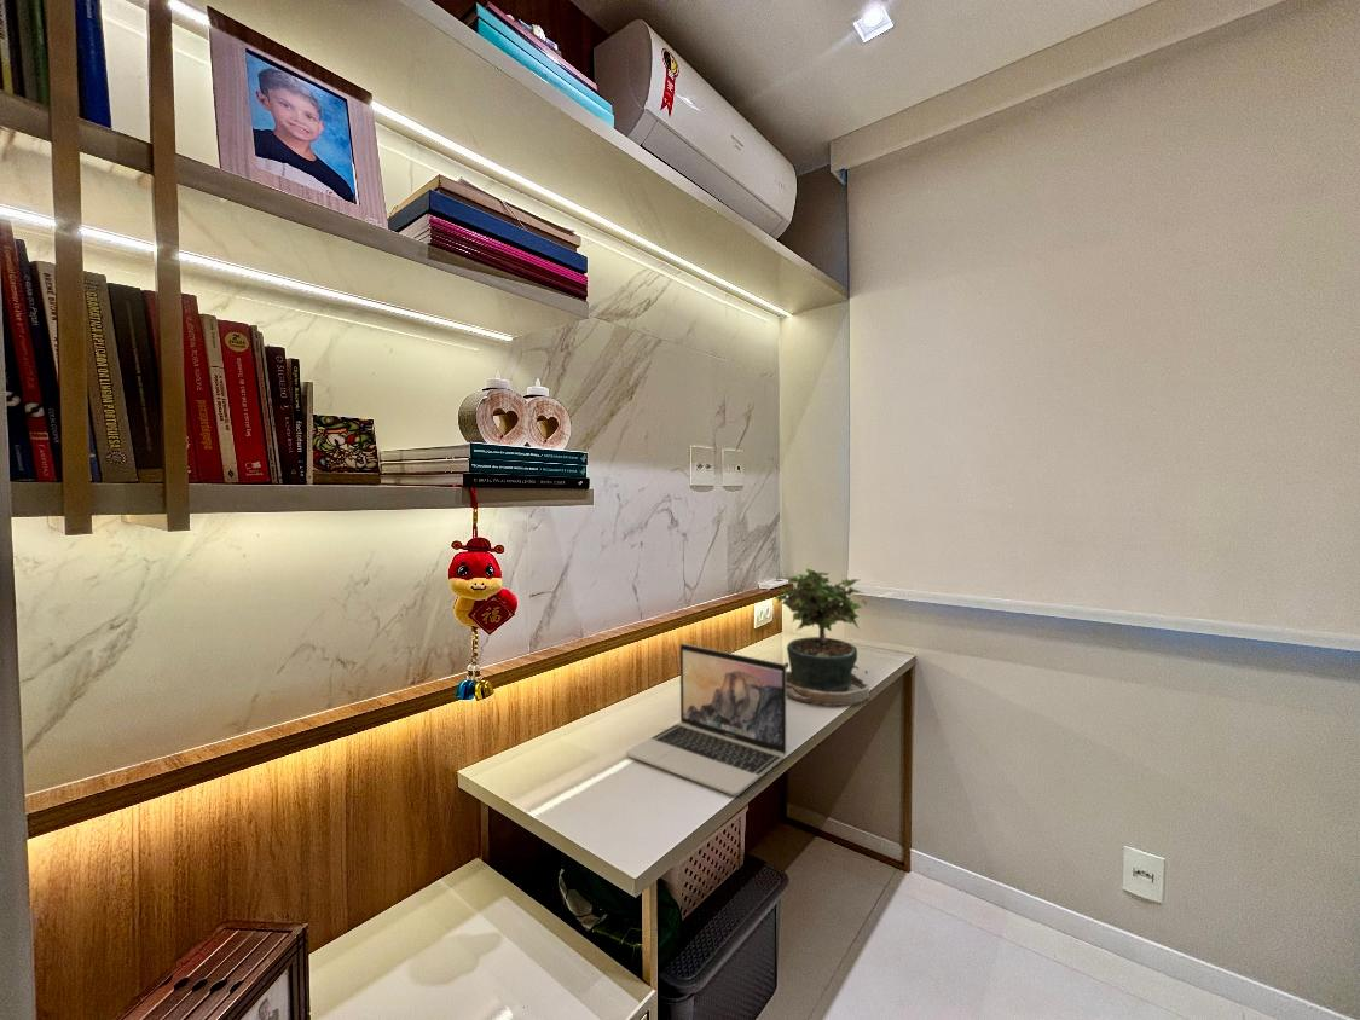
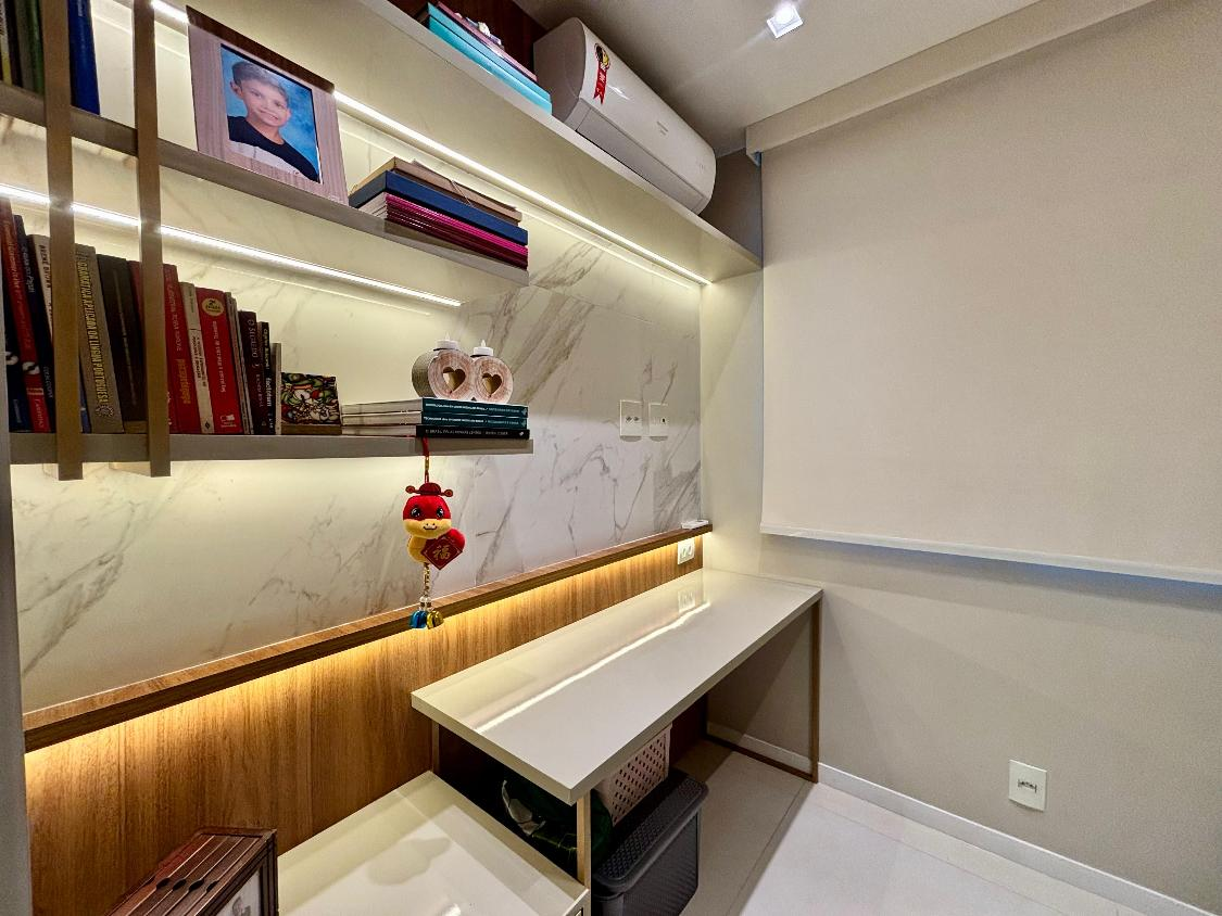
- laptop (705, 711)
- potted plant (812, 625)
